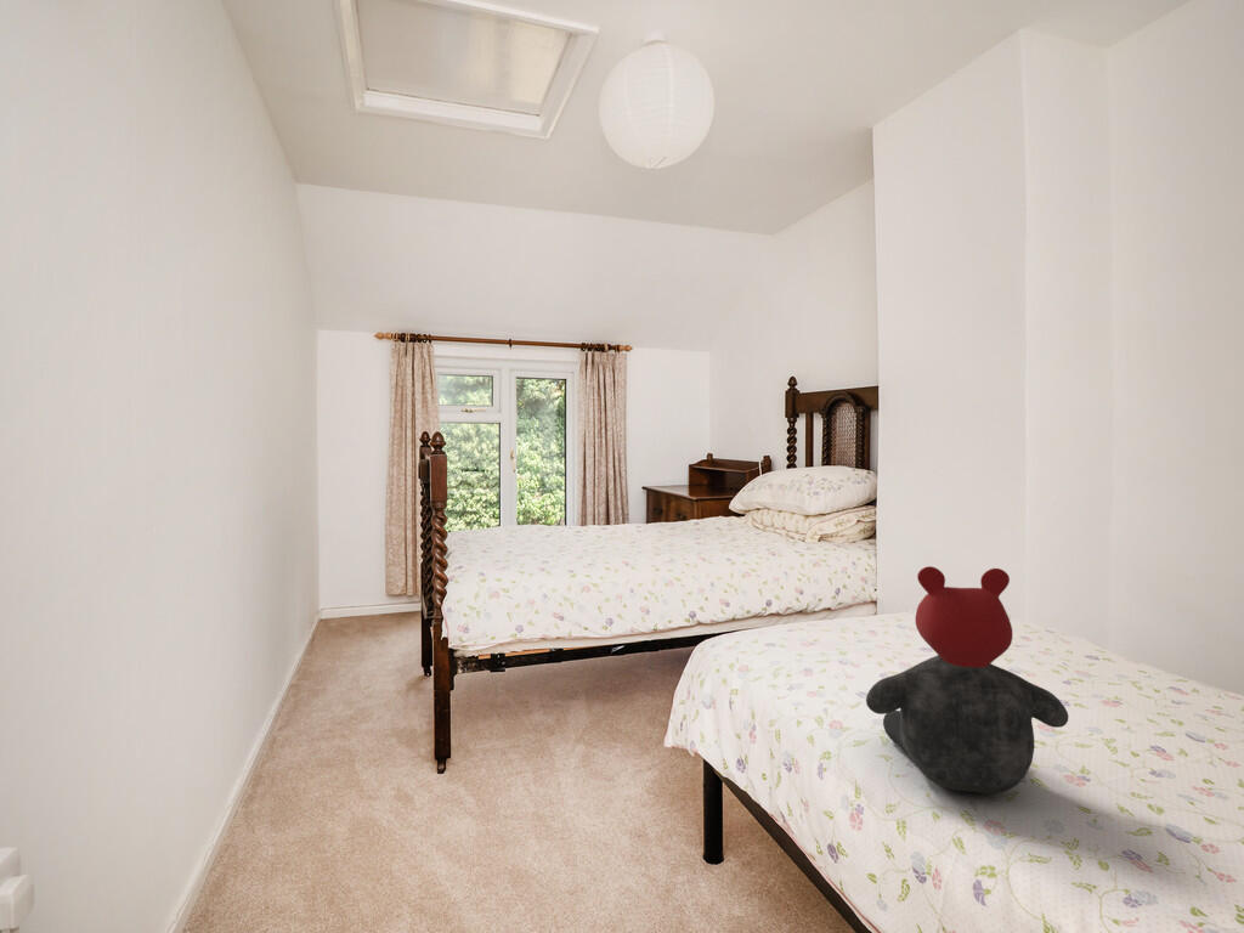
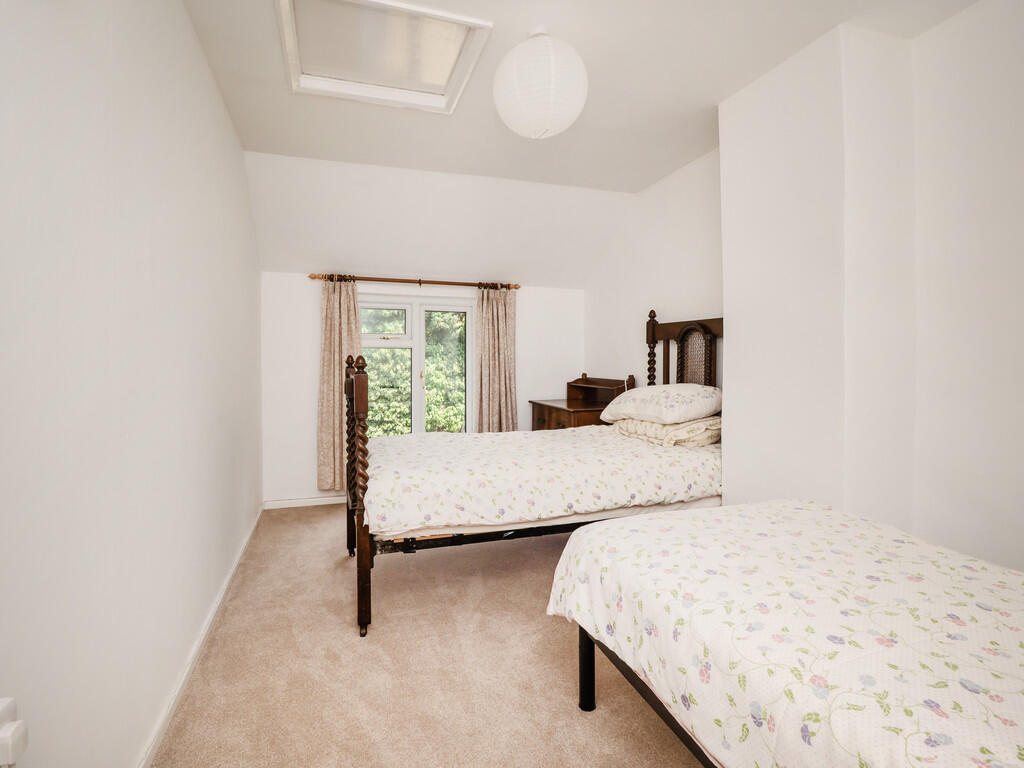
- teddy bear (952, 666)
